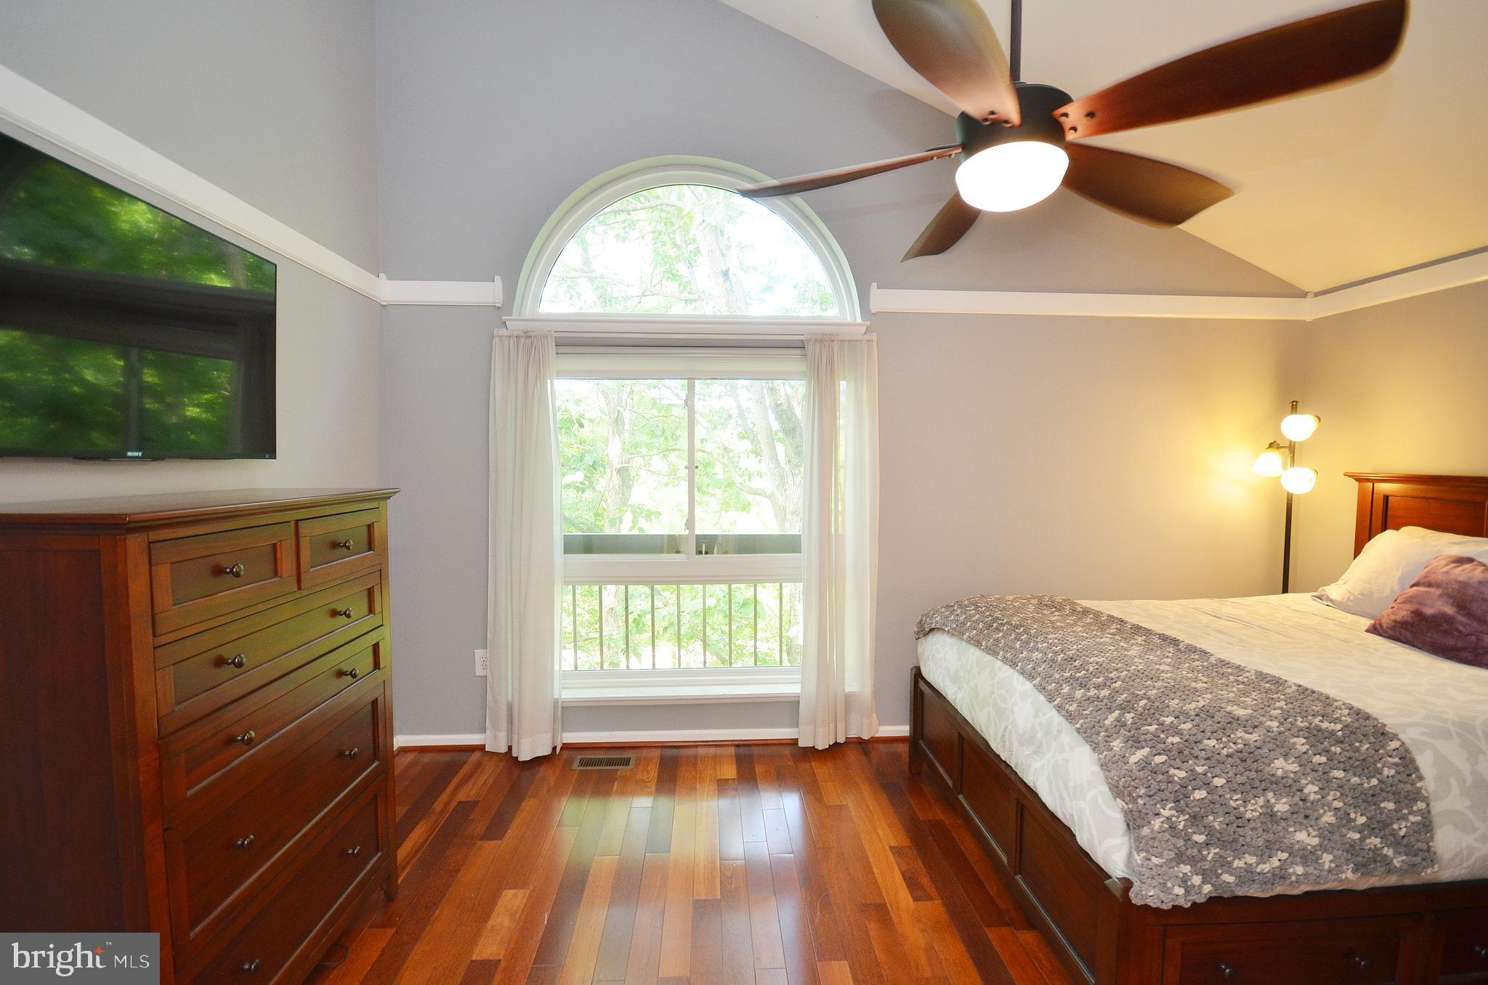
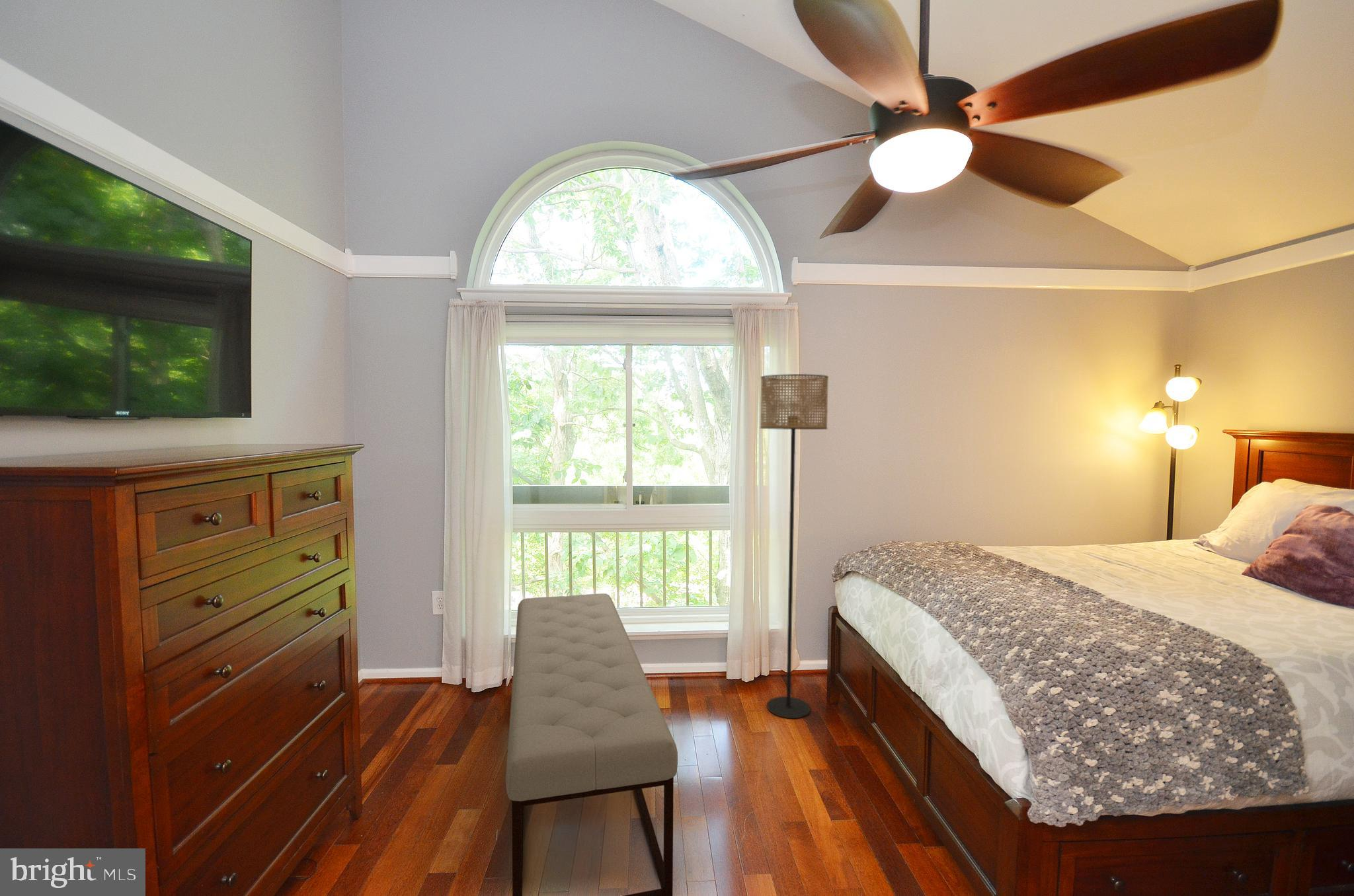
+ floor lamp (791, 544)
+ bench (576, 707)
